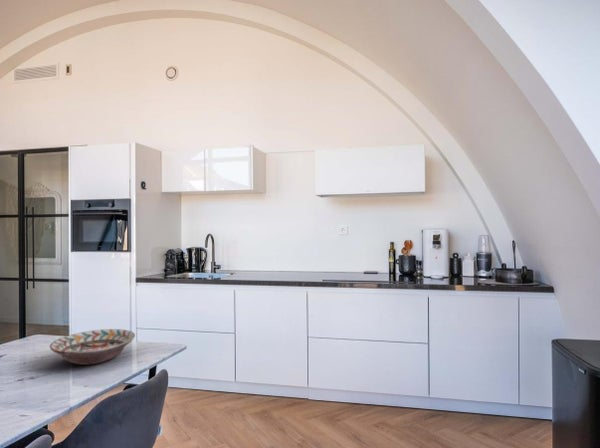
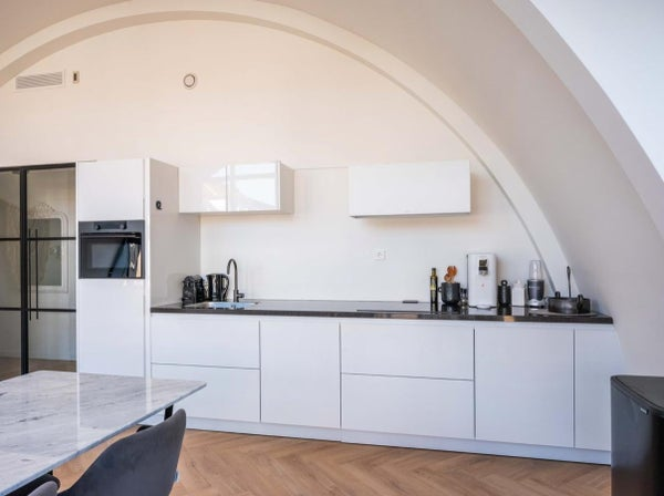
- decorative bowl (94, 348)
